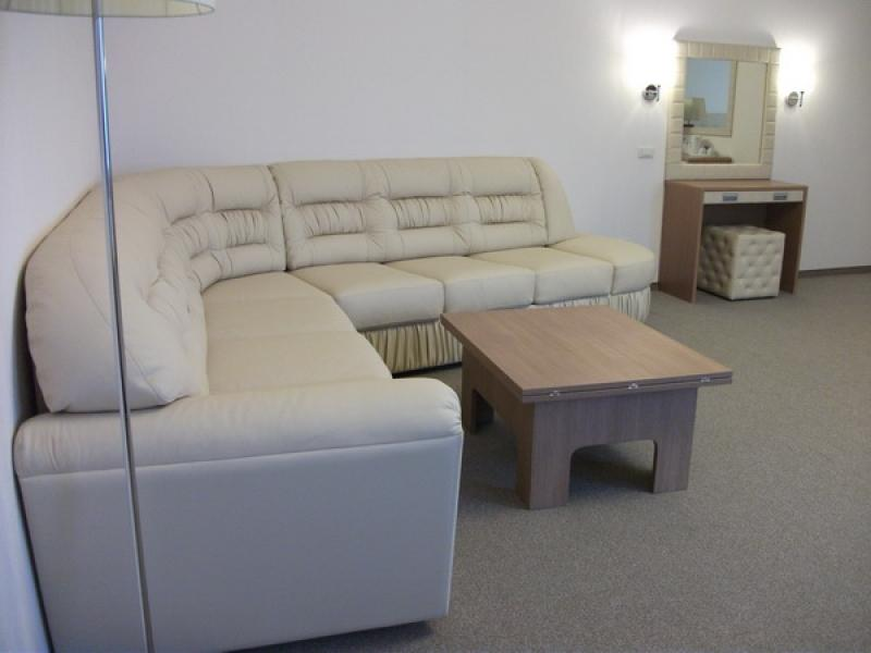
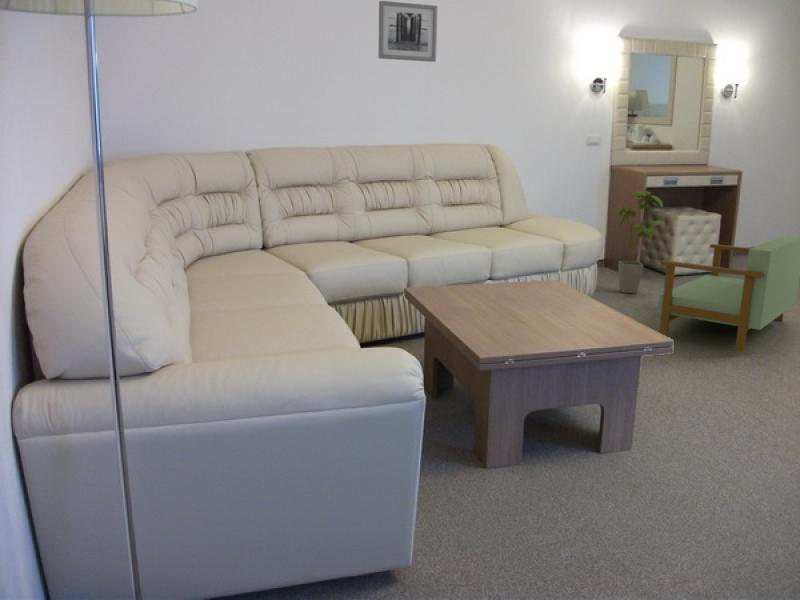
+ house plant (639, 242)
+ wall art (408, 32)
+ sofa (732, 284)
